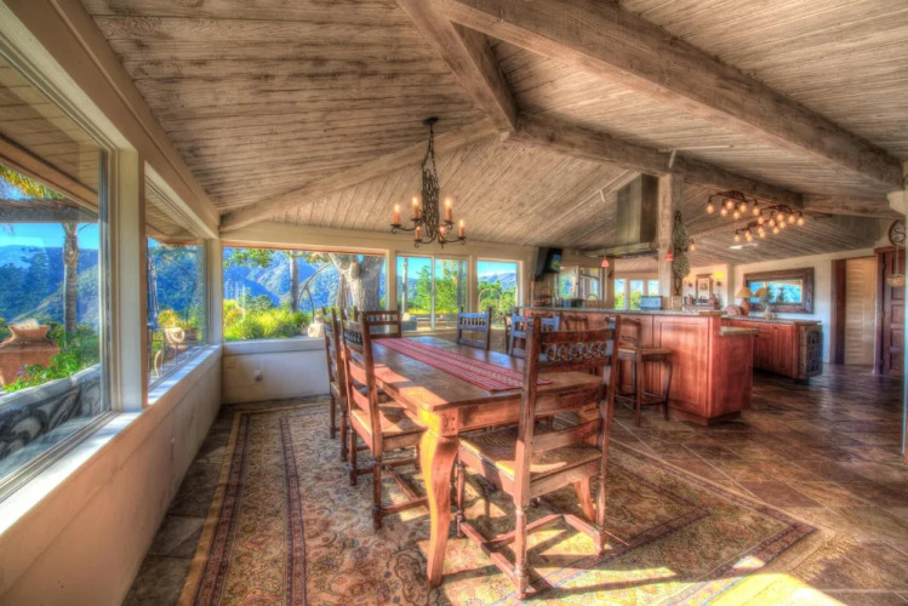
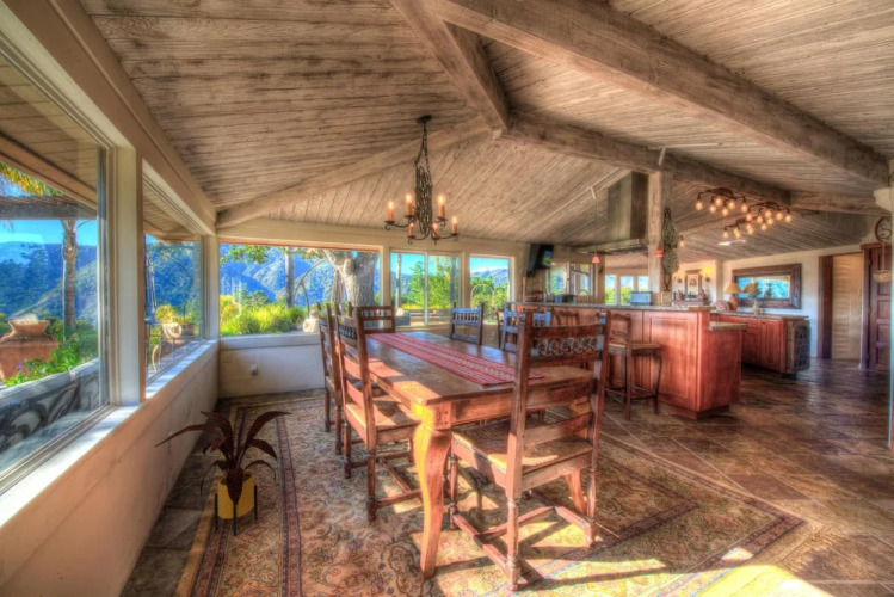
+ house plant (229, 470)
